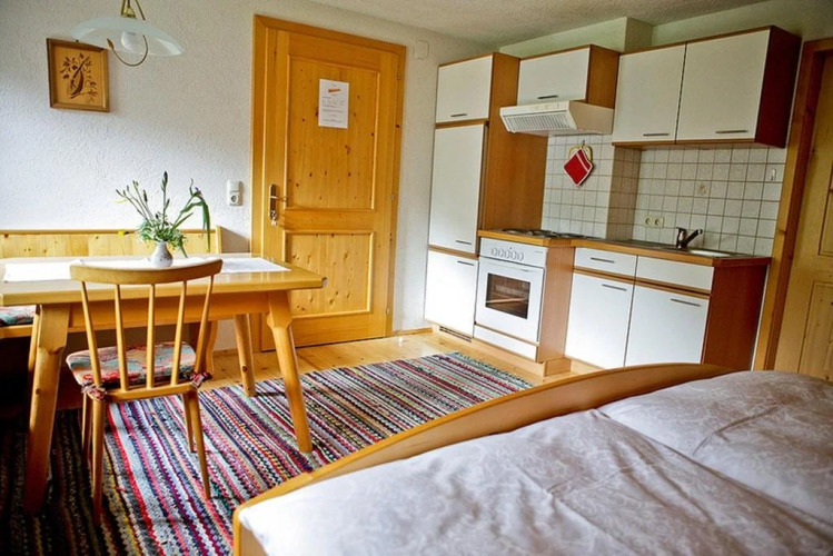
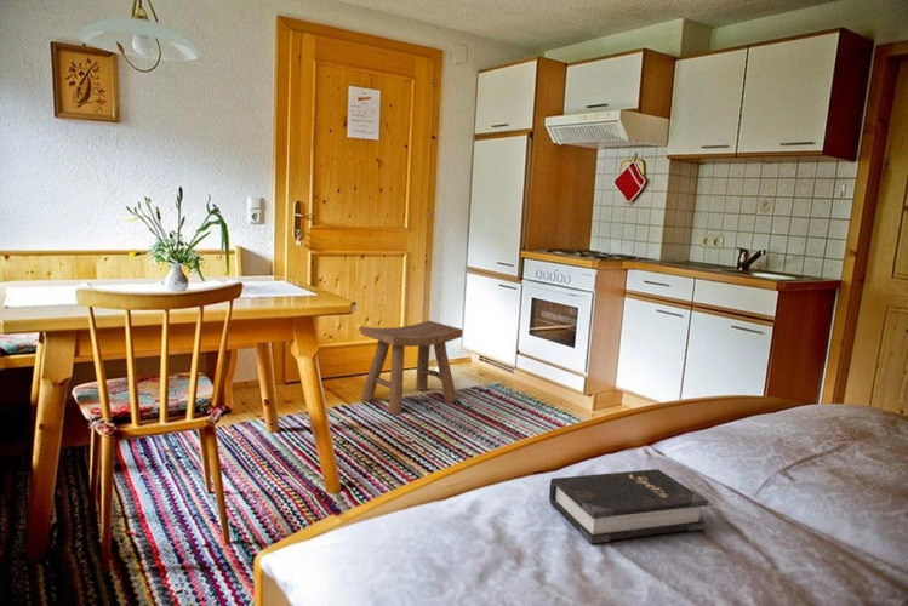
+ stool (417, 364)
+ hardback book (626, 501)
